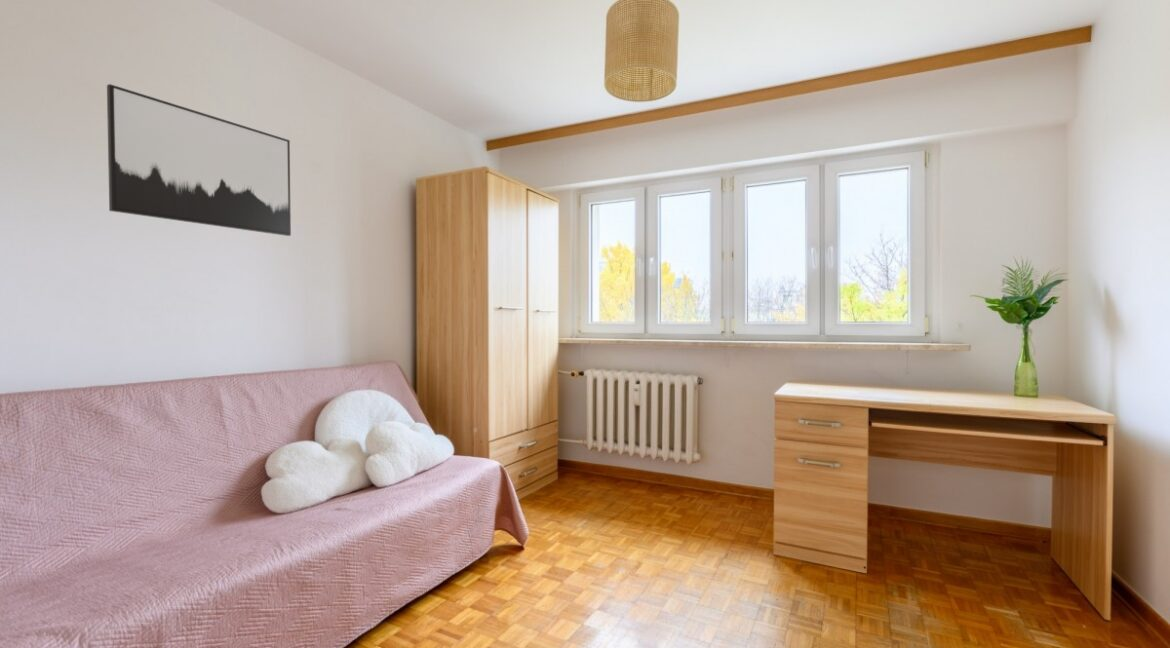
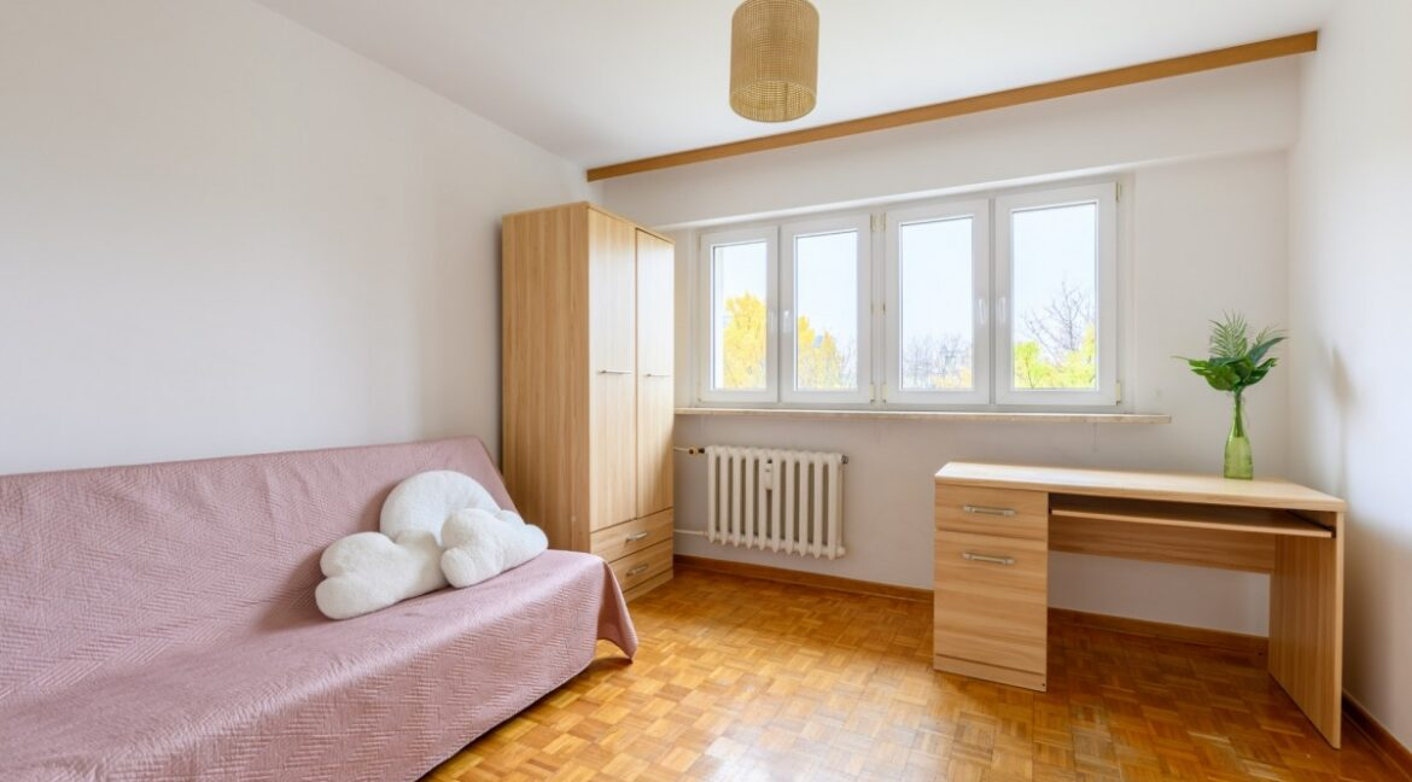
- wall art (211, 170)
